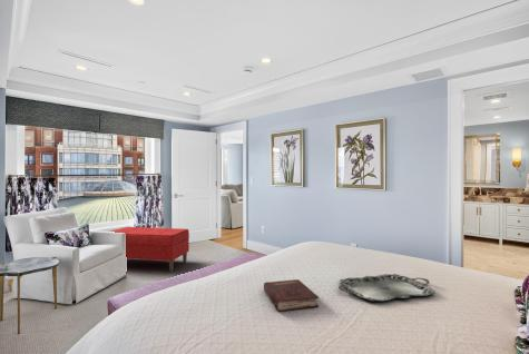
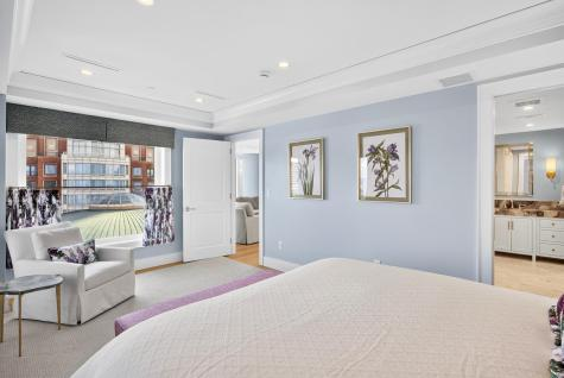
- bench (147, 247)
- serving tray (384, 286)
- hardback book (288, 293)
